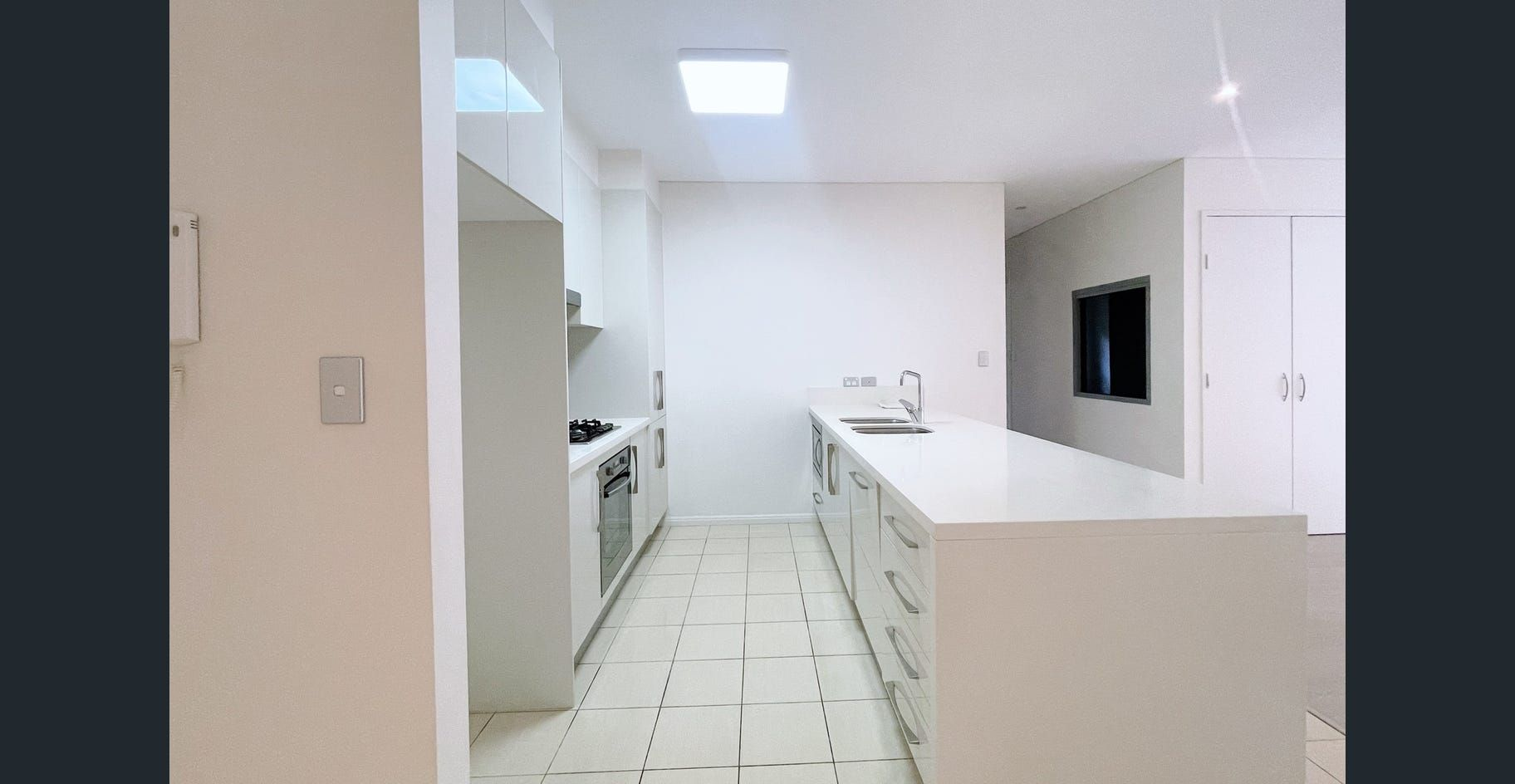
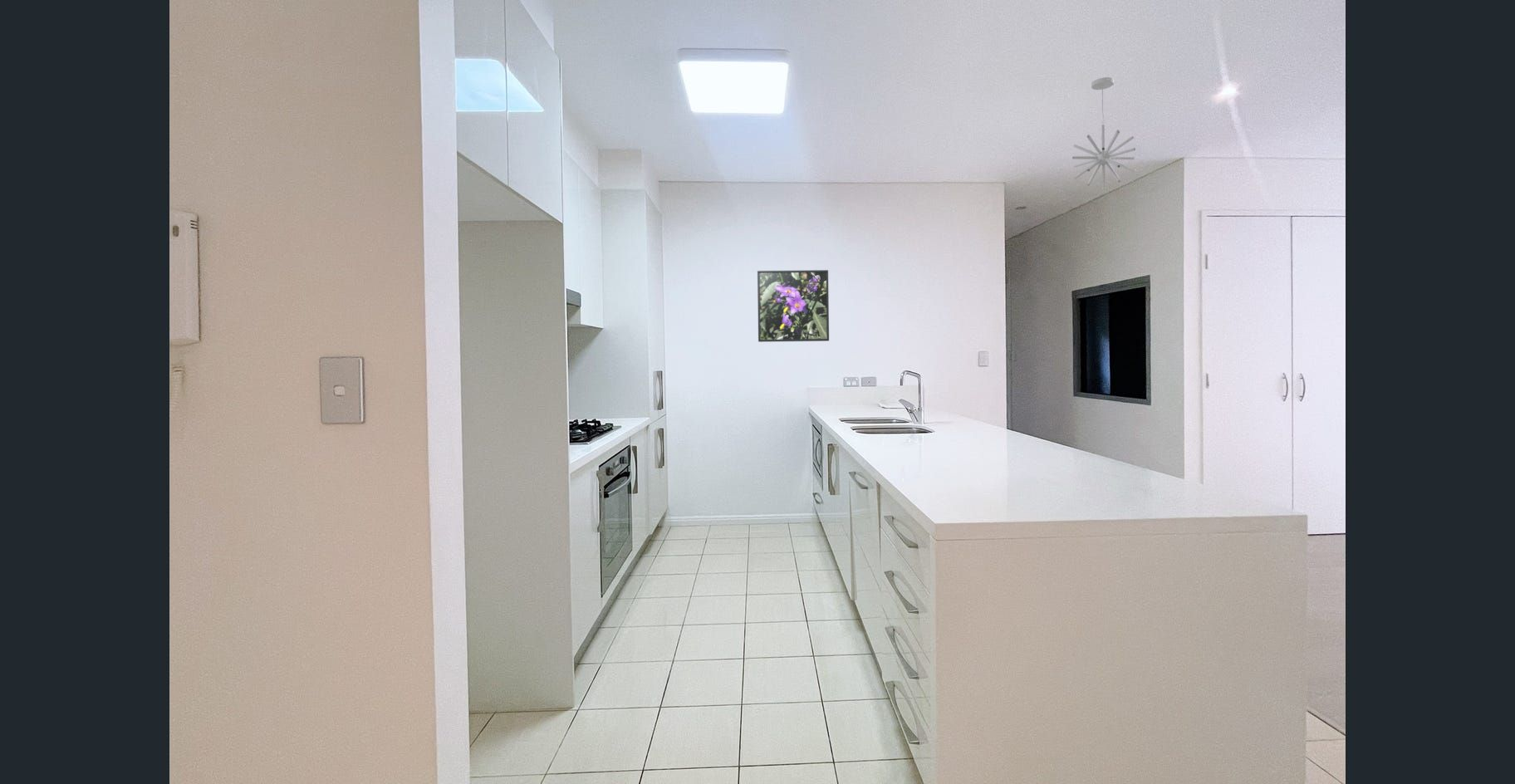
+ pendant light (1103, 134)
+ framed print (793, 306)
